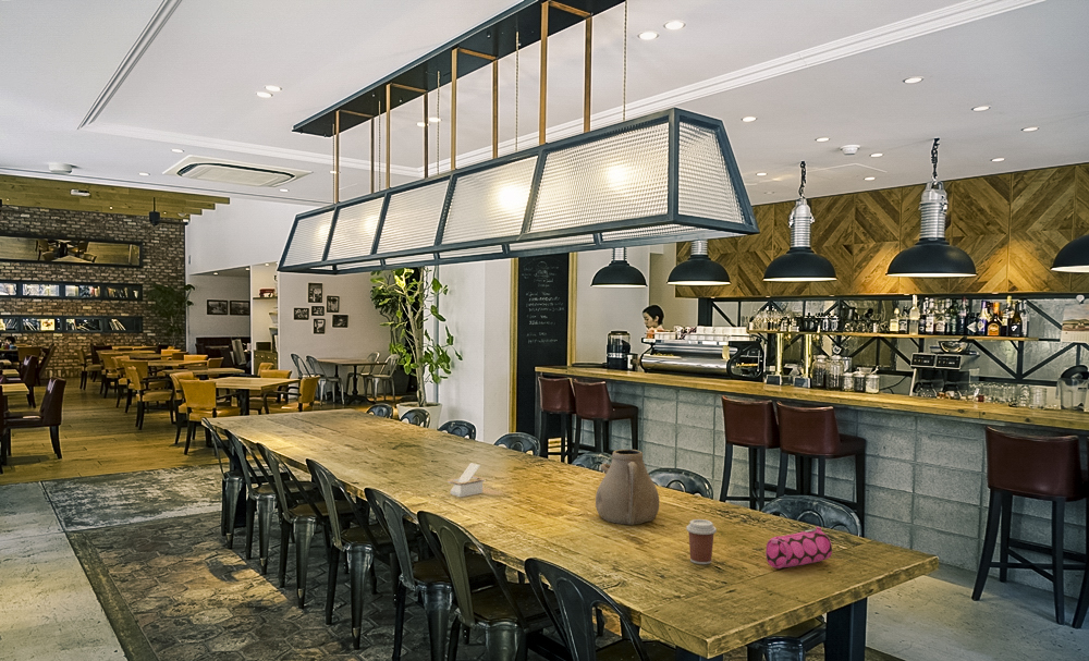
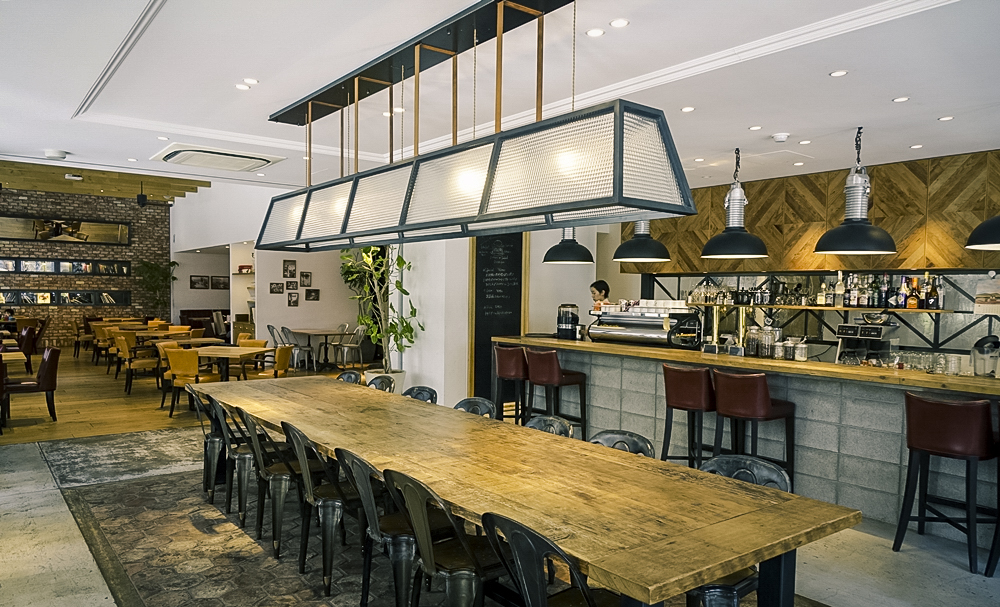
- coffee cup (700, 541)
- teapot (628, 485)
- napkin holder (466, 479)
- pencil case (797, 547)
